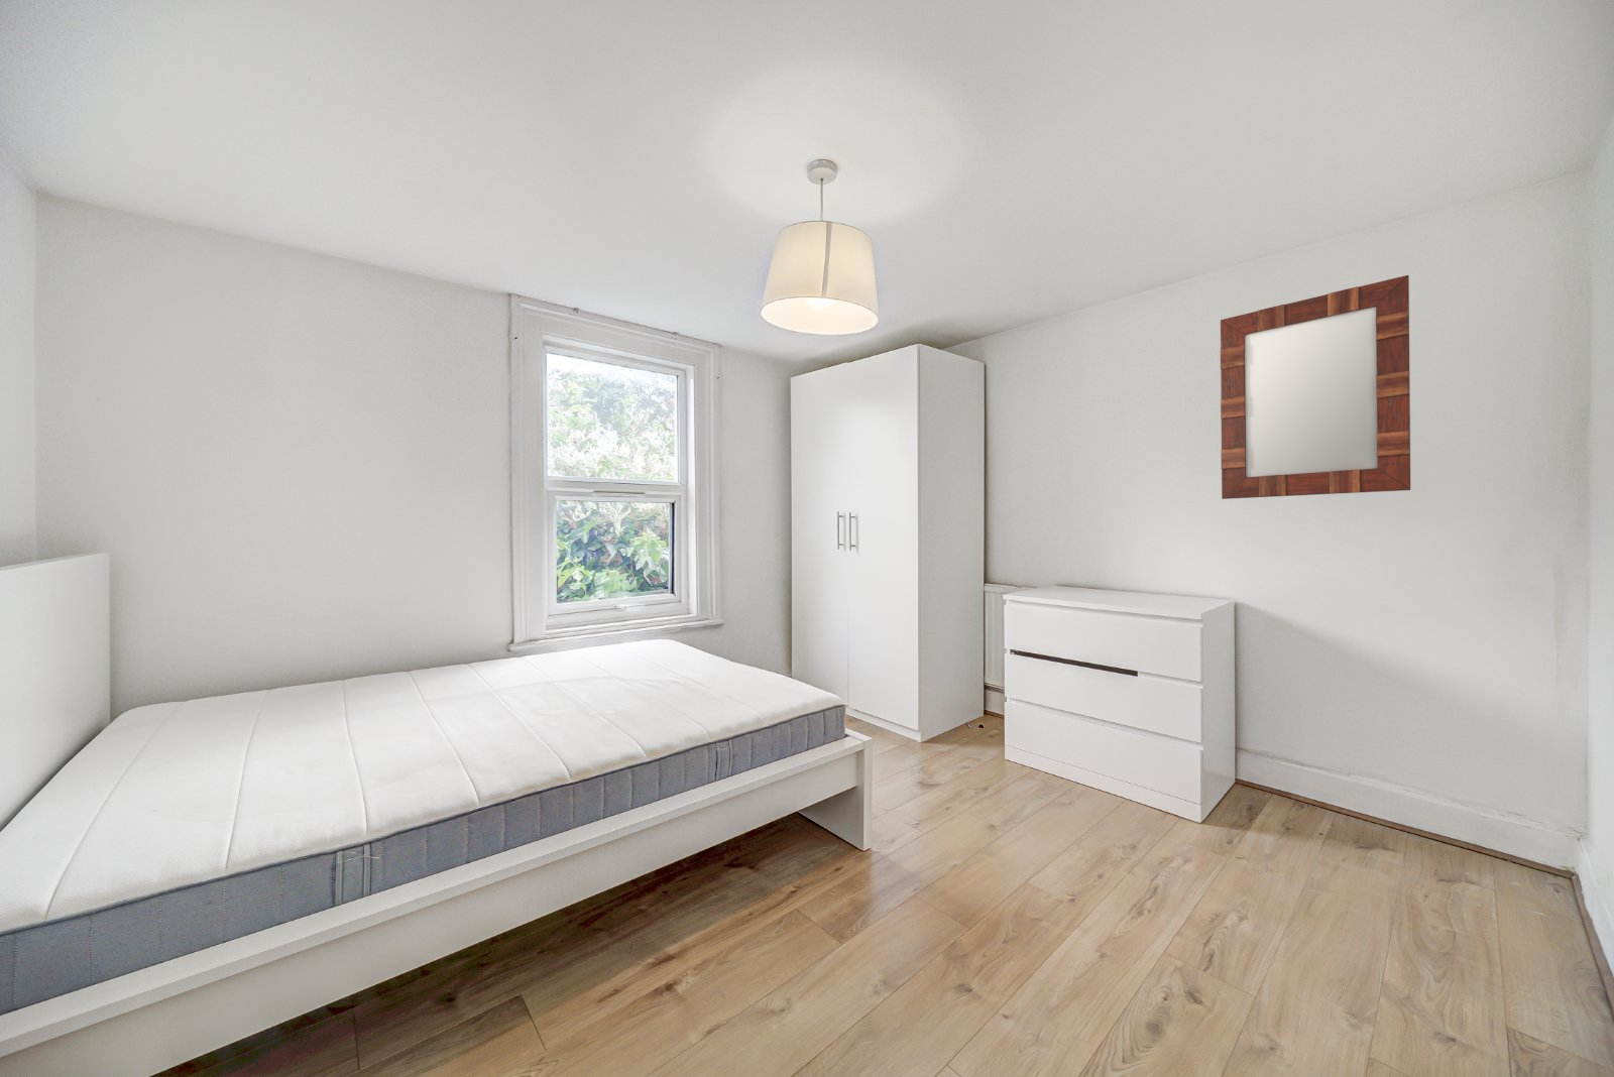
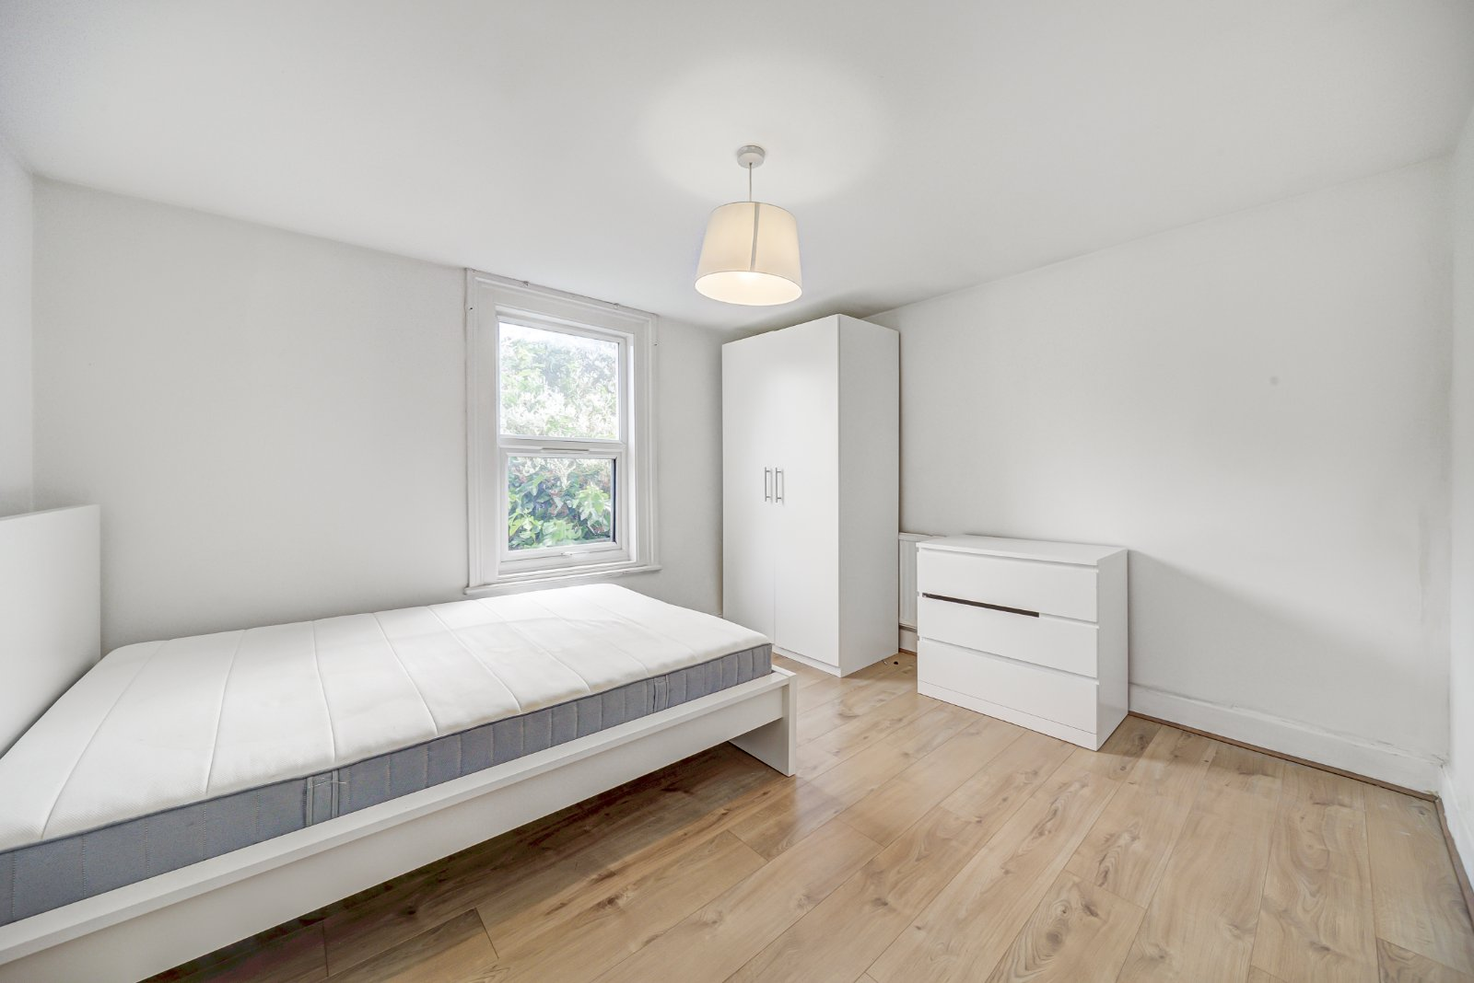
- home mirror (1306, 397)
